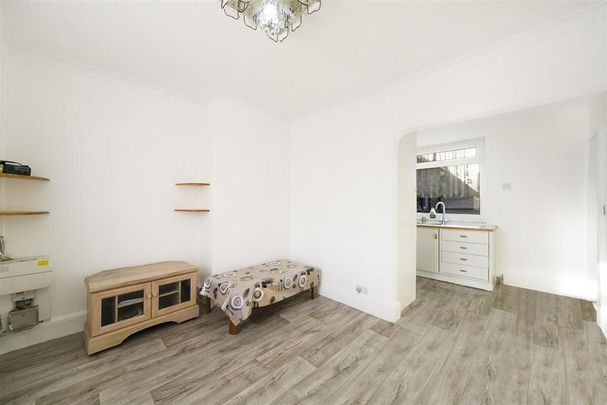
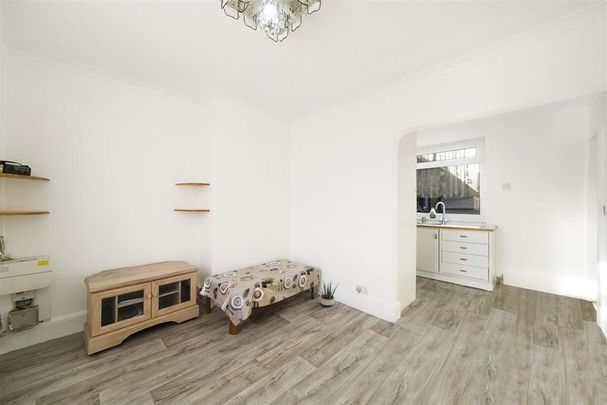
+ potted plant (327, 292)
